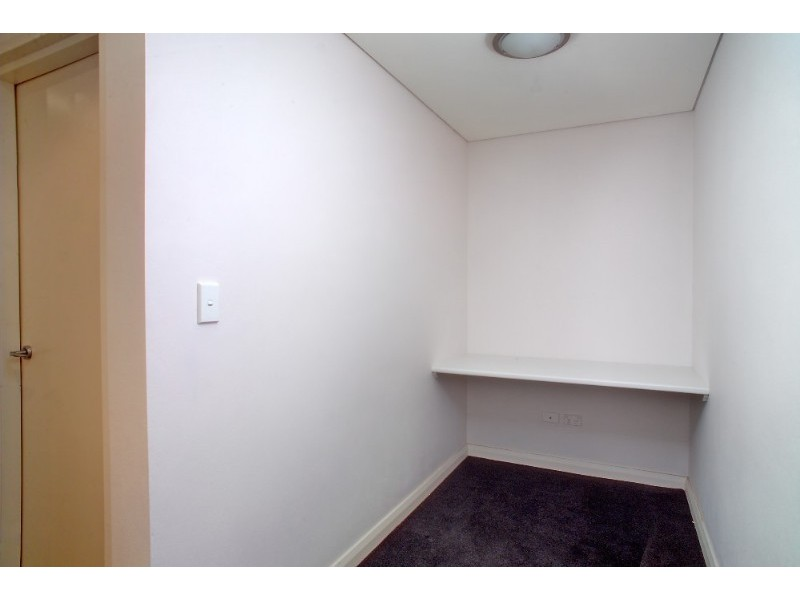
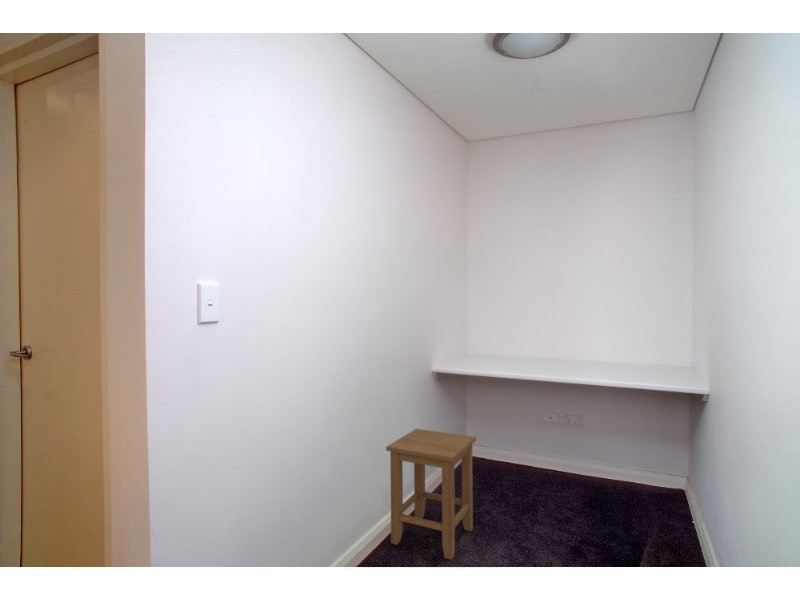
+ stool (432, 493)
